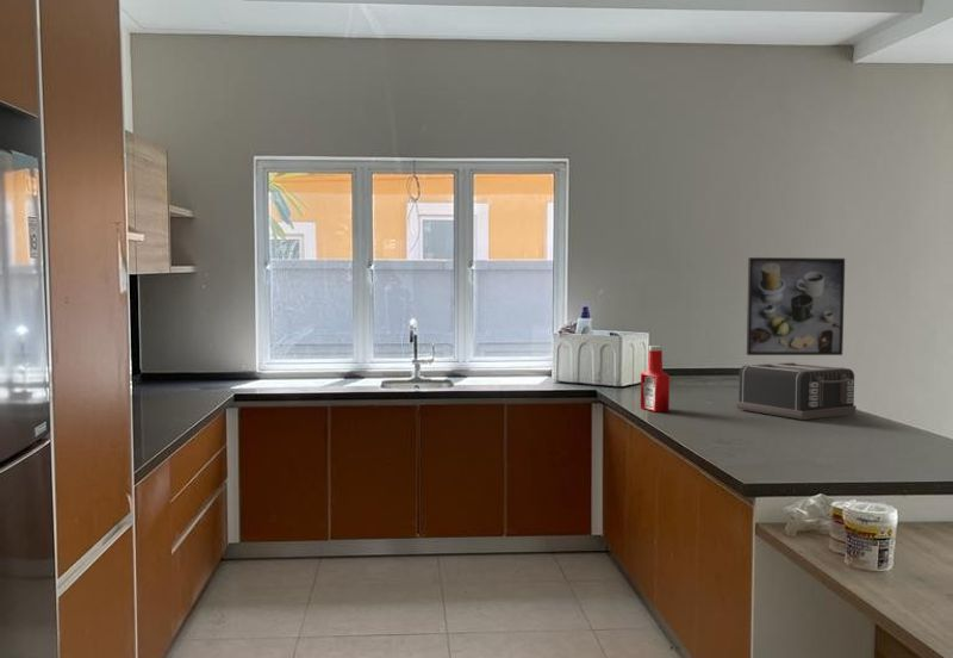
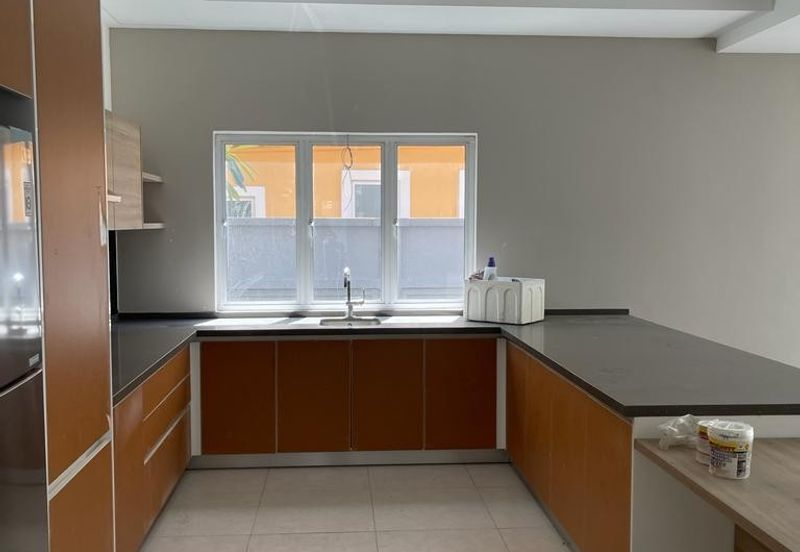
- toaster (799, 389)
- soap bottle (654, 378)
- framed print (795, 306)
